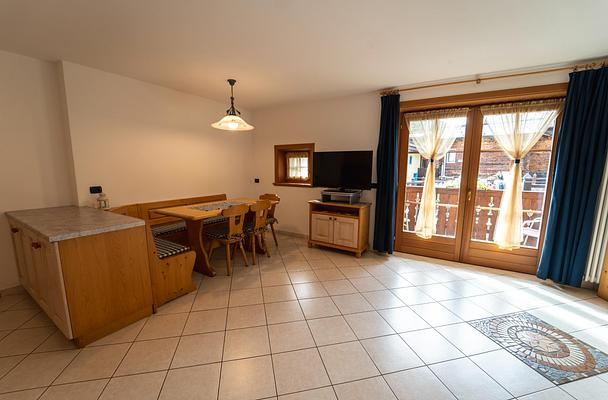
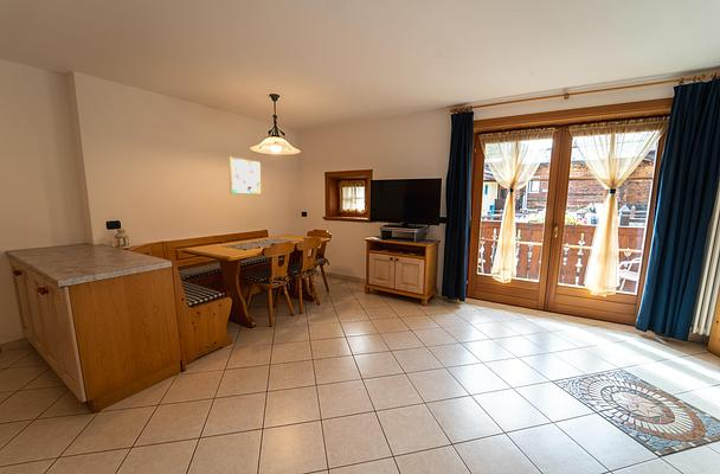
+ wall art (245, 177)
